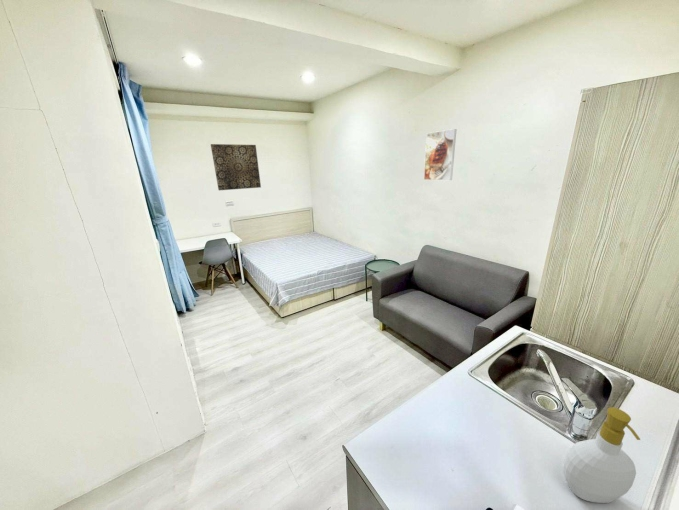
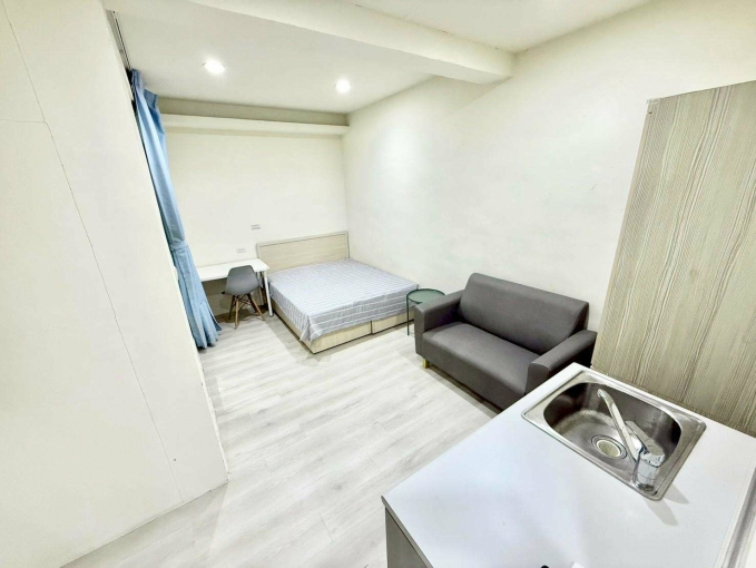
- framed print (438, 156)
- wall art (237, 167)
- soap bottle (605, 457)
